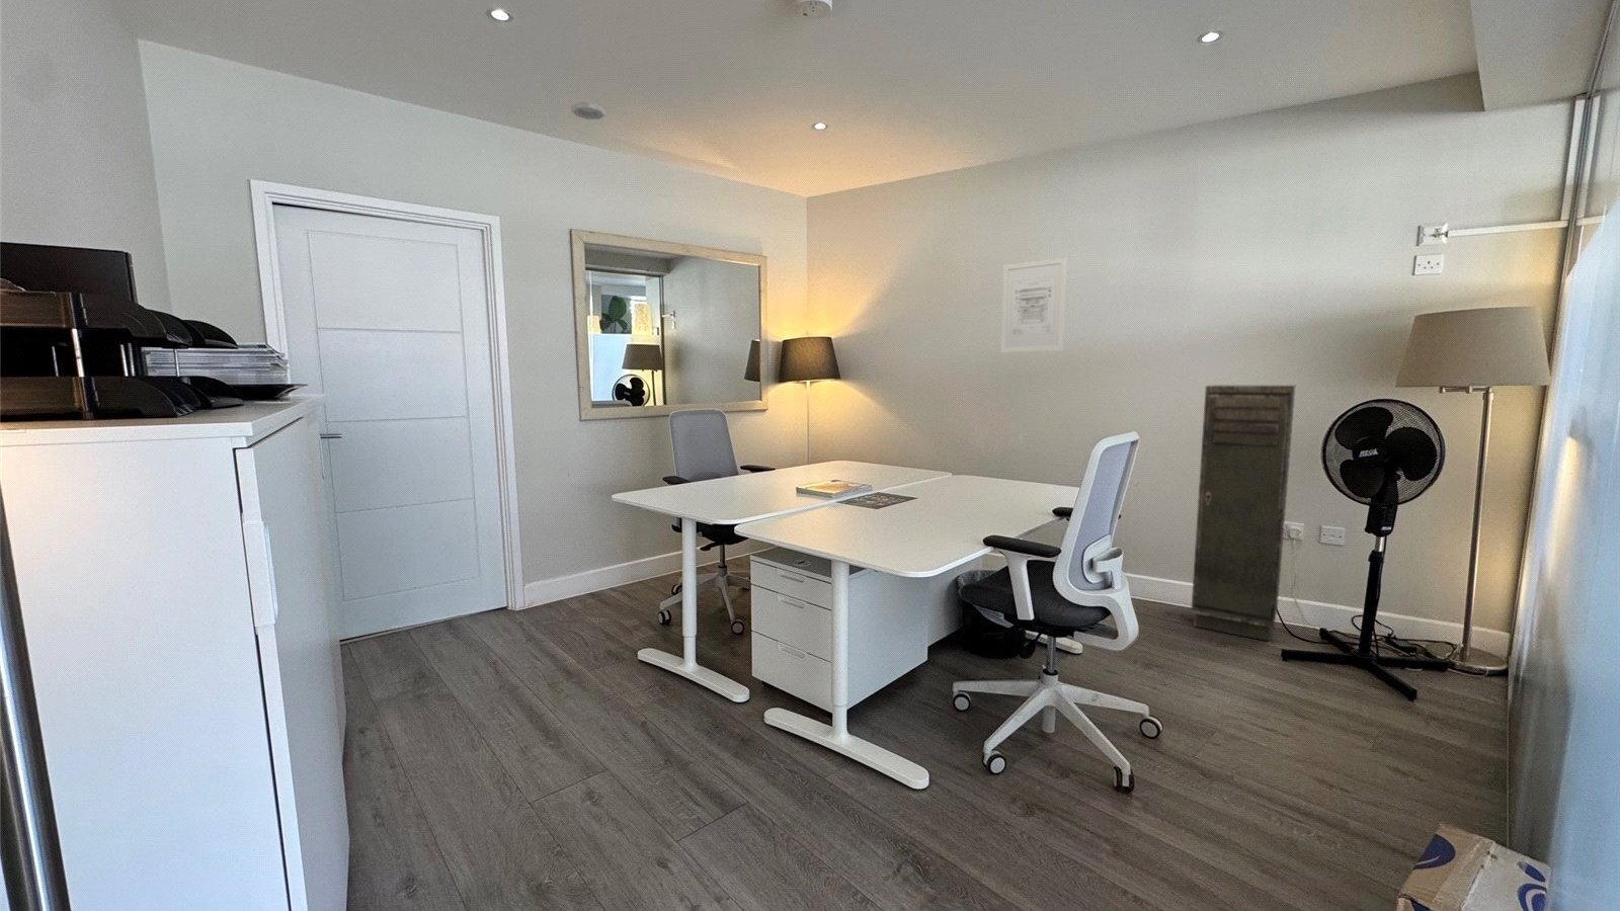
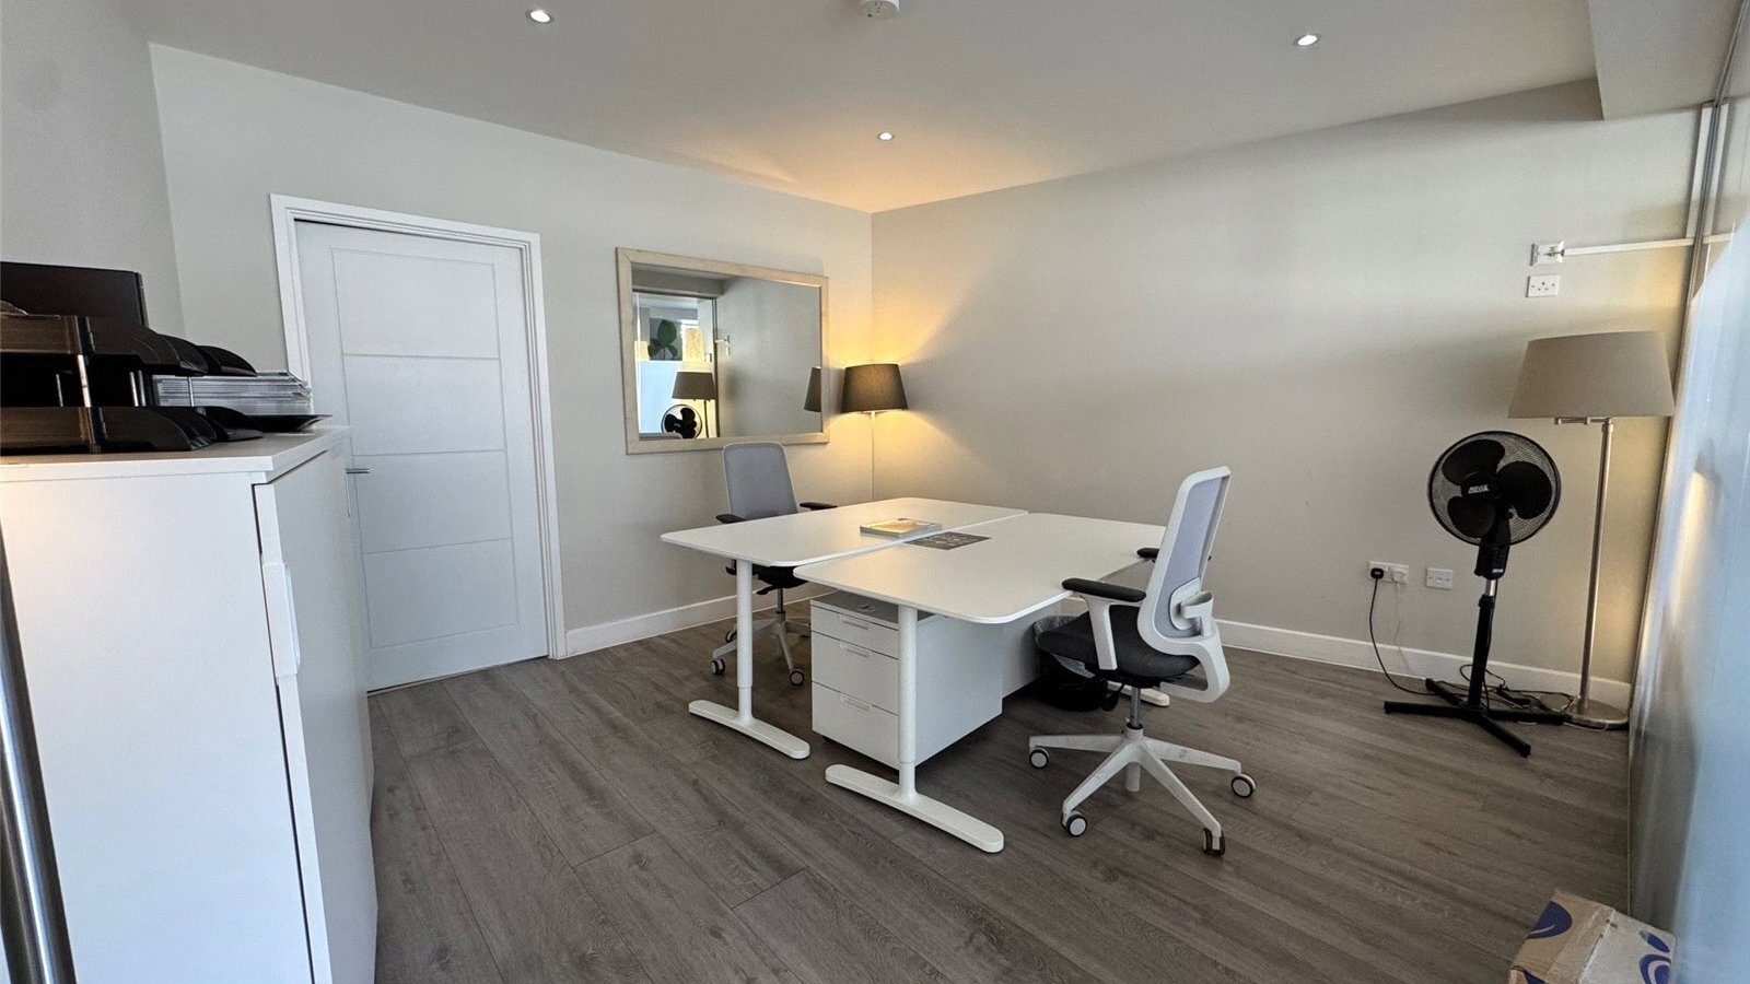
- wall art (1031, 307)
- storage cabinet (1243, 506)
- smoke detector (587, 108)
